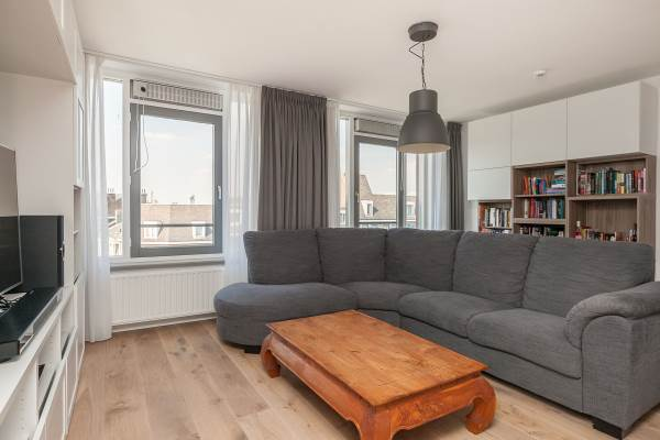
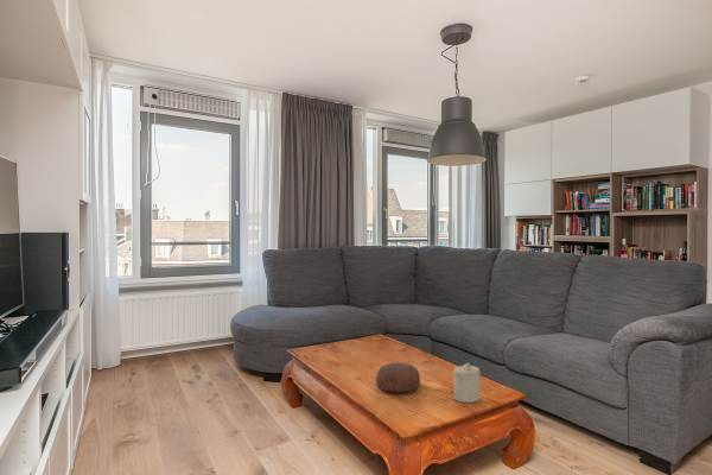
+ decorative bowl (398, 375)
+ candle (466, 380)
